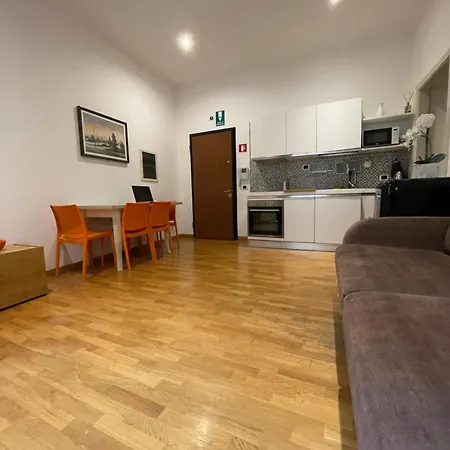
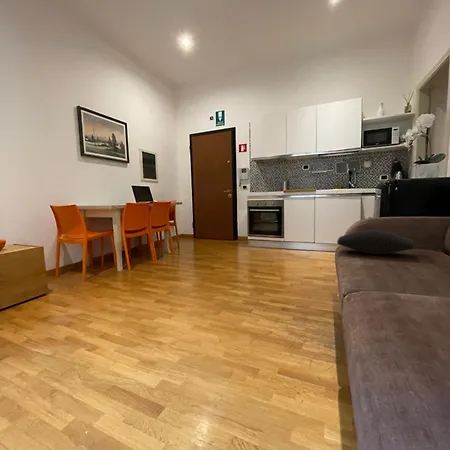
+ cushion (373, 242)
